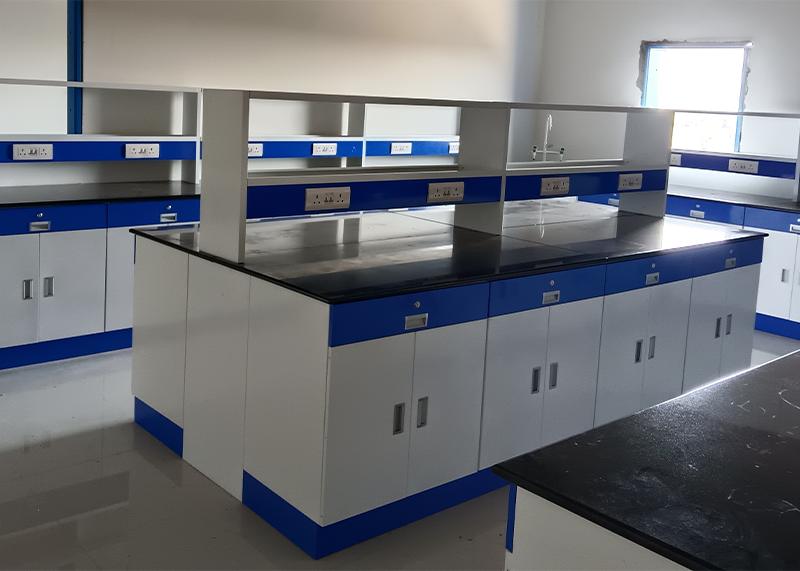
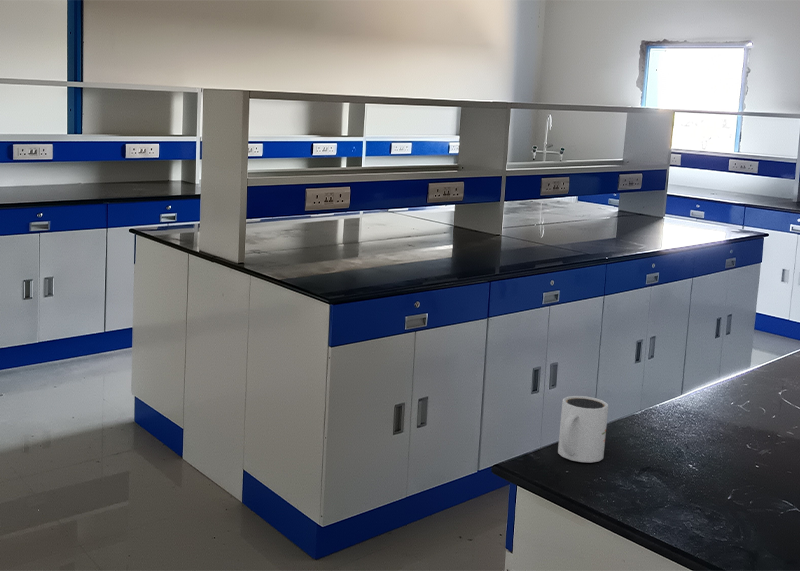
+ mug (578, 430)
